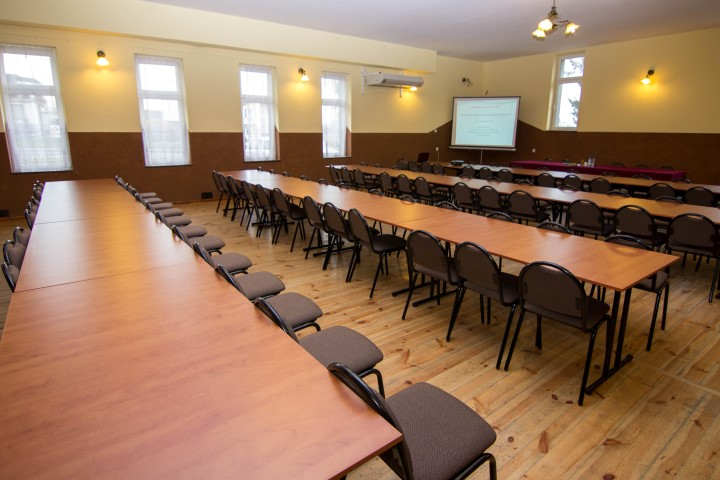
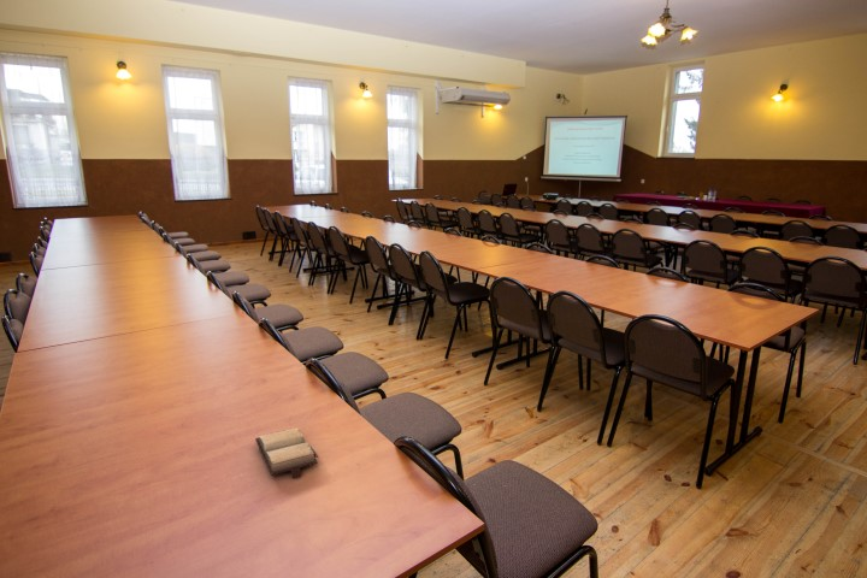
+ hardback book (287, 448)
